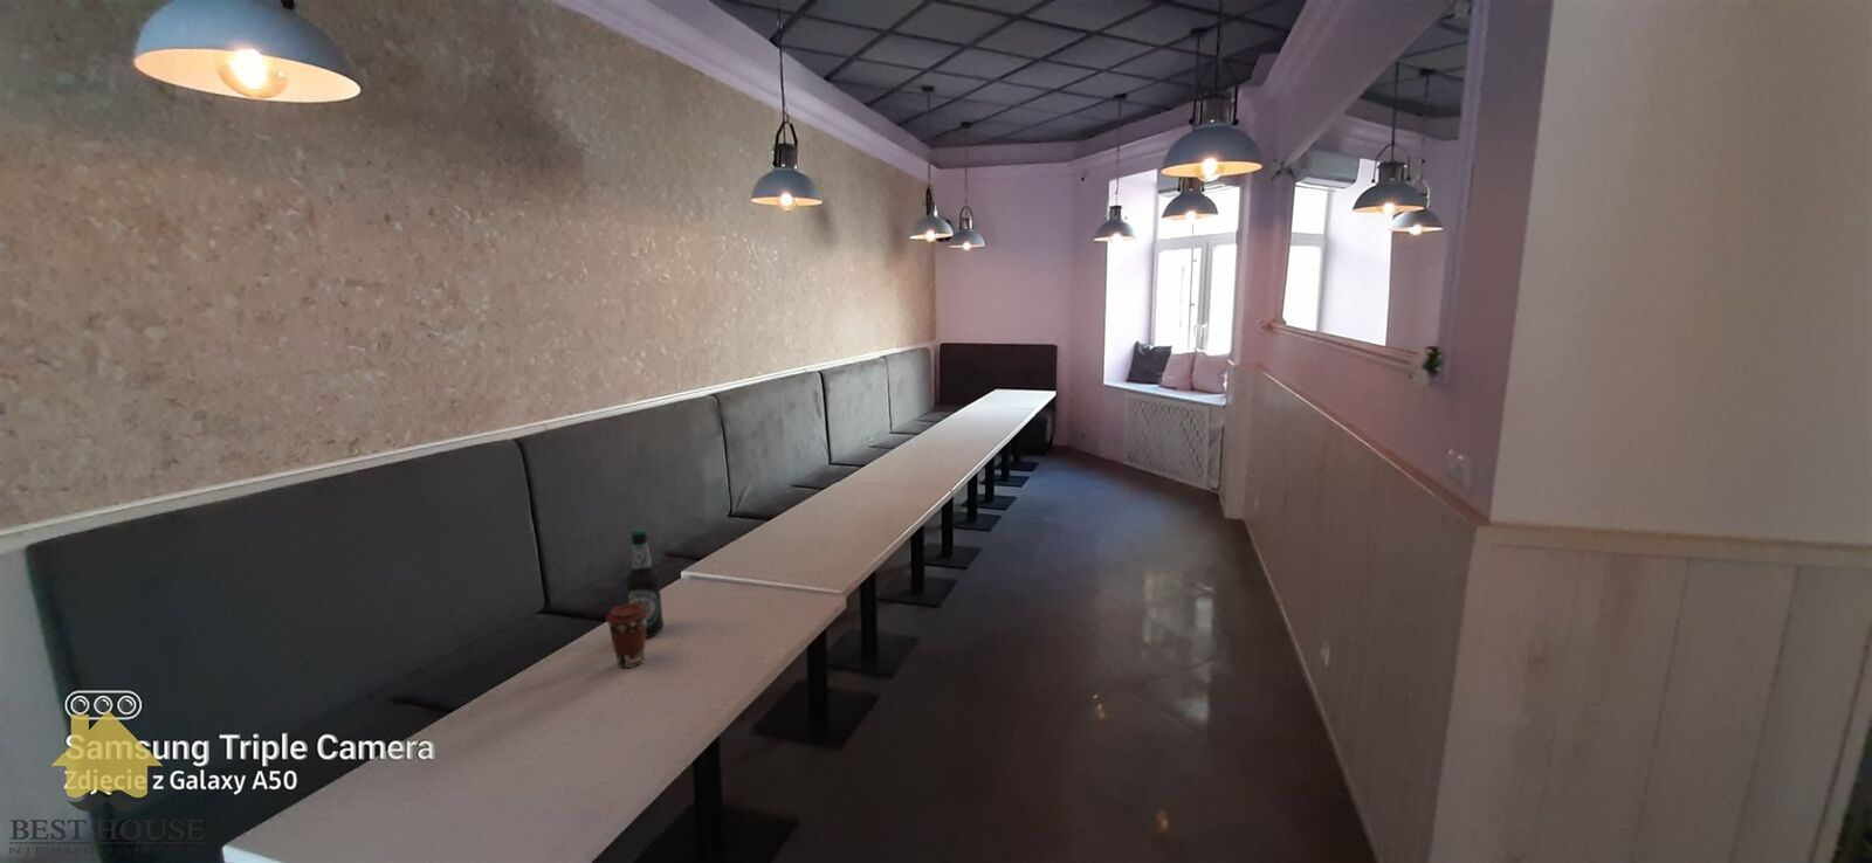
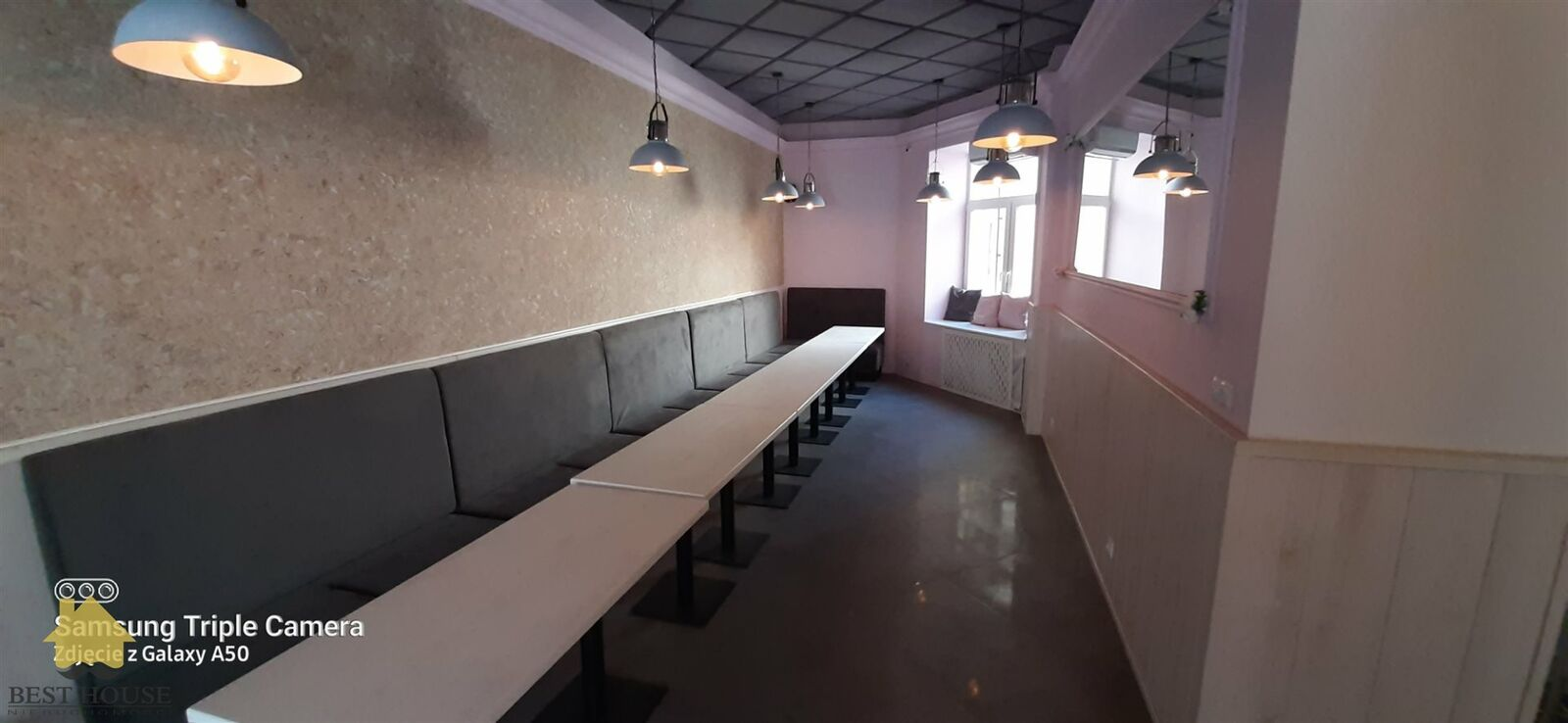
- coffee cup (628, 635)
- bottle (642, 581)
